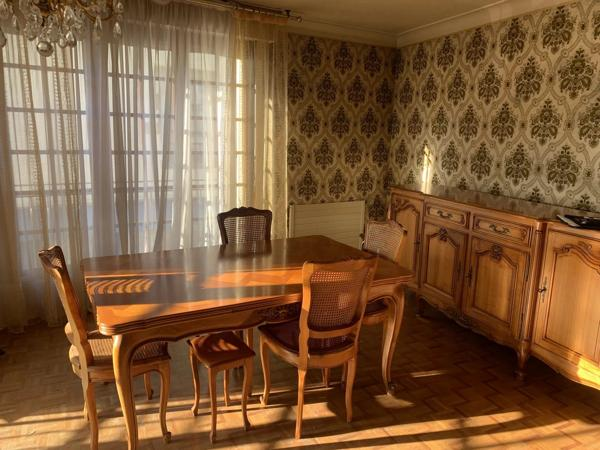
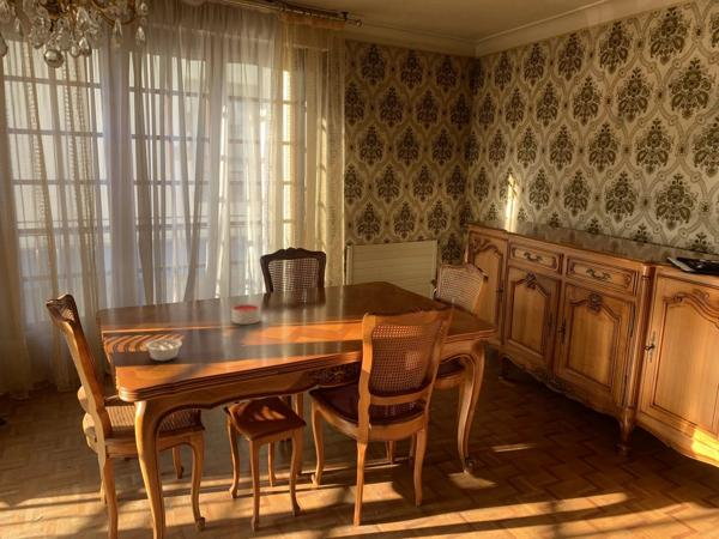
+ candle (246, 313)
+ legume (164, 349)
